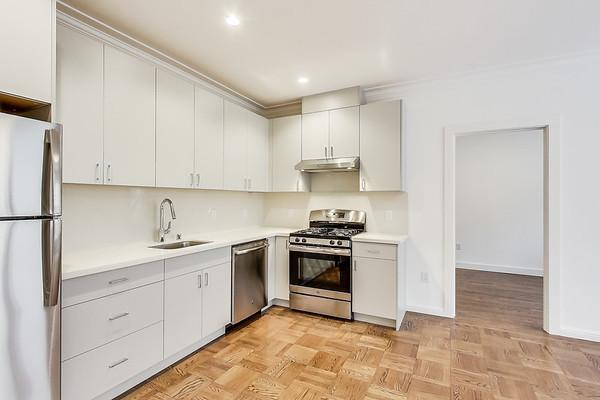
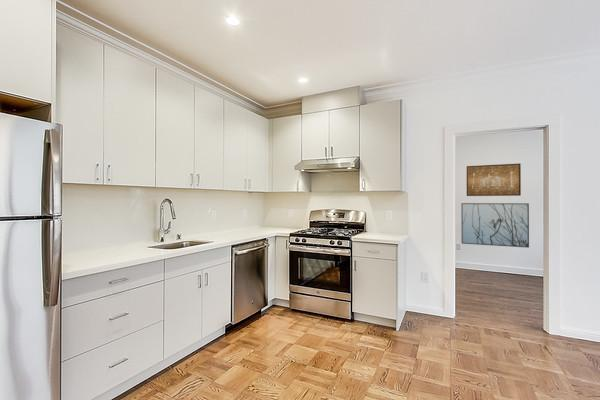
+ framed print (493, 224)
+ wall art (492, 180)
